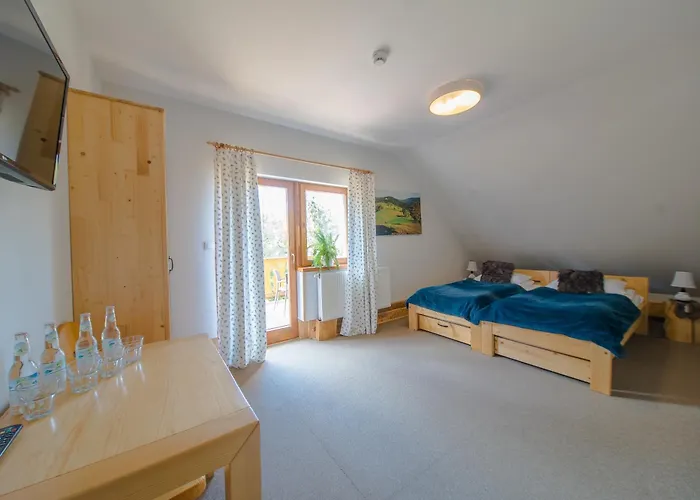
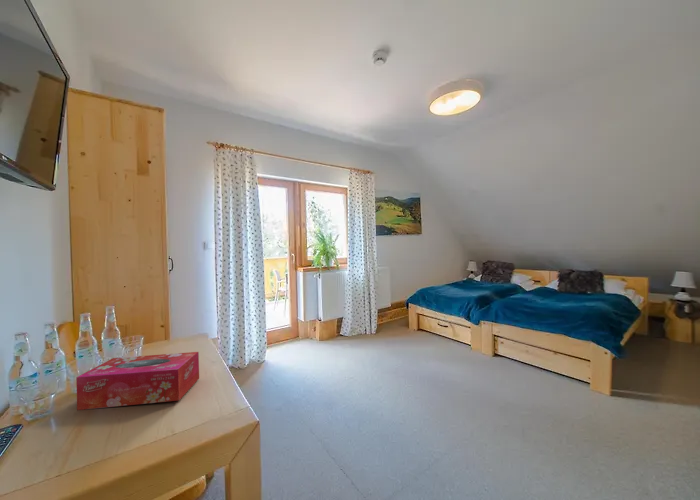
+ tissue box (144, 377)
